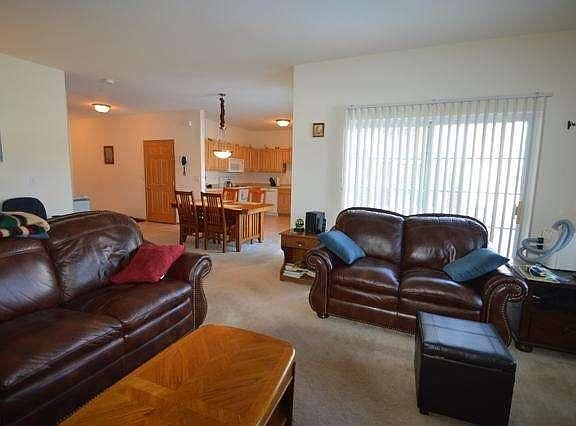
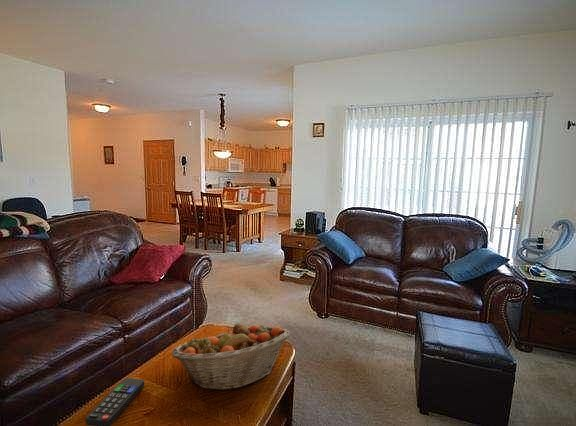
+ fruit basket (233, 349)
+ remote control (117, 399)
